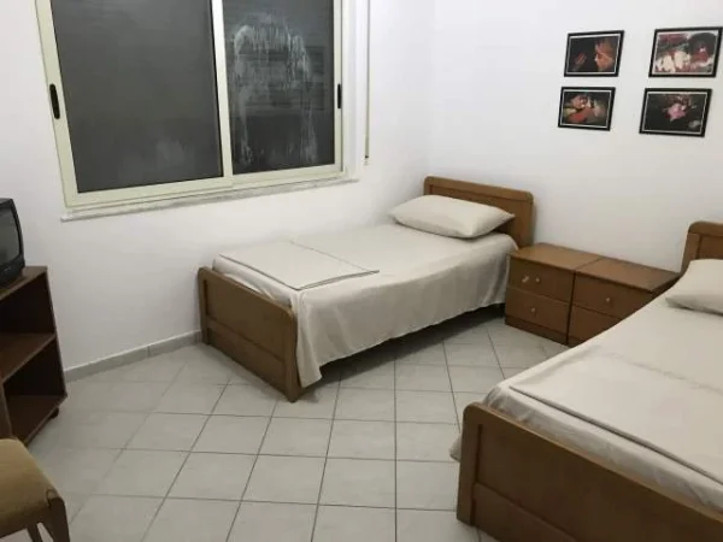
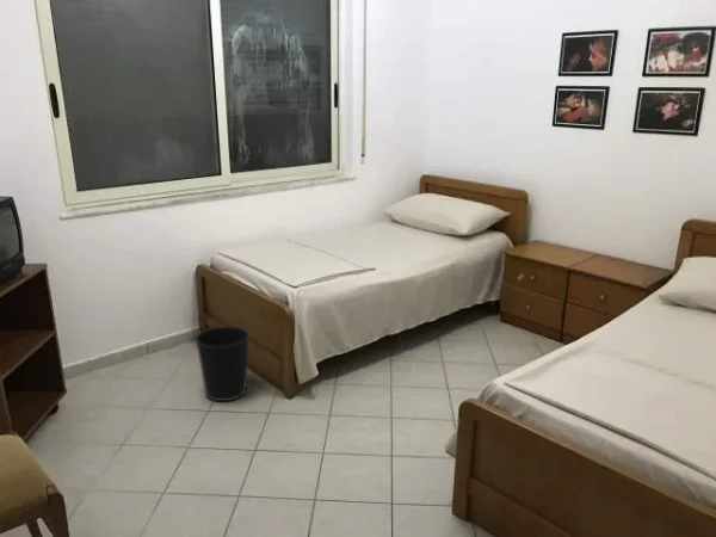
+ wastebasket (223, 364)
